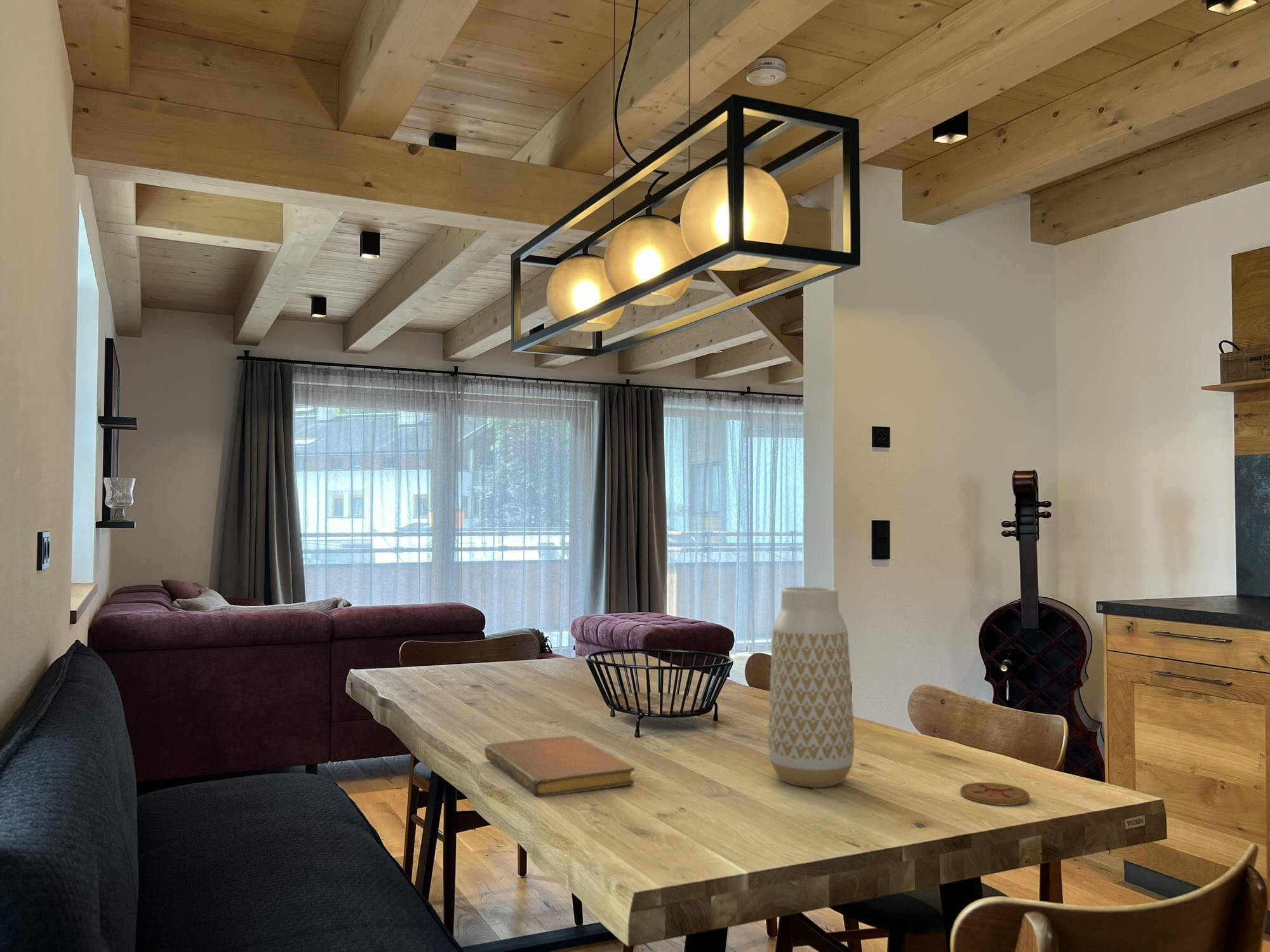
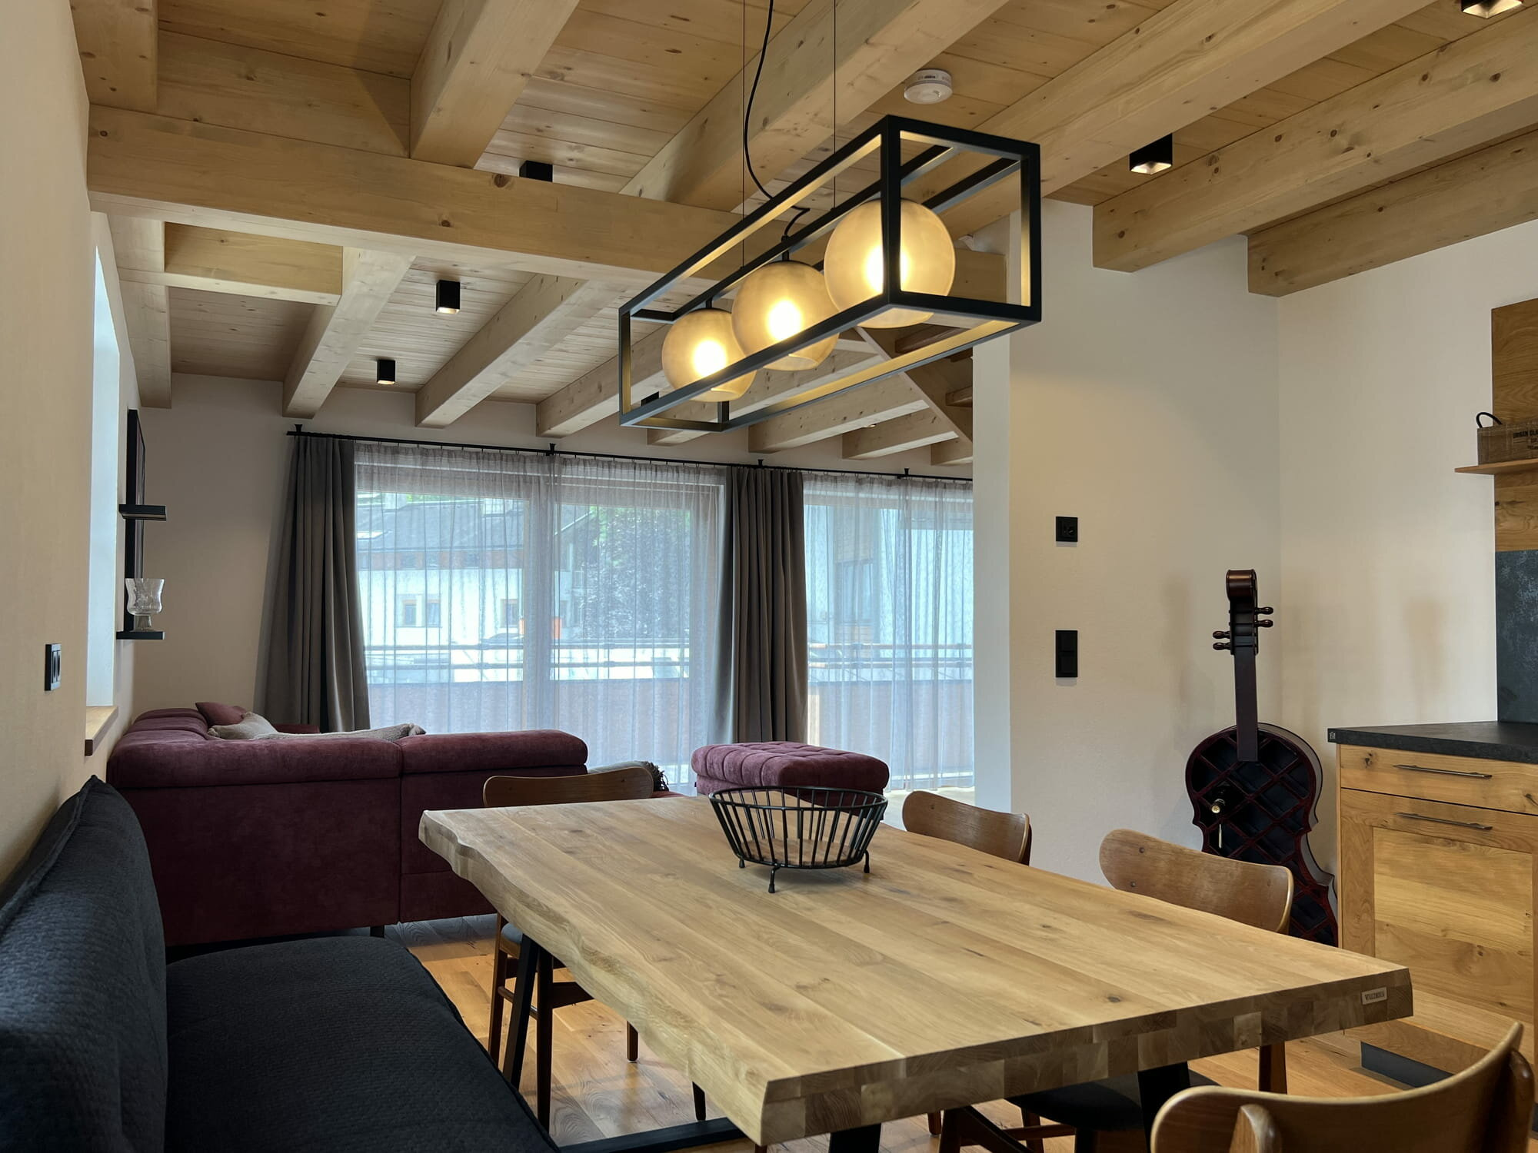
- notebook (556, 763)
- vase (810, 684)
- coaster (994, 793)
